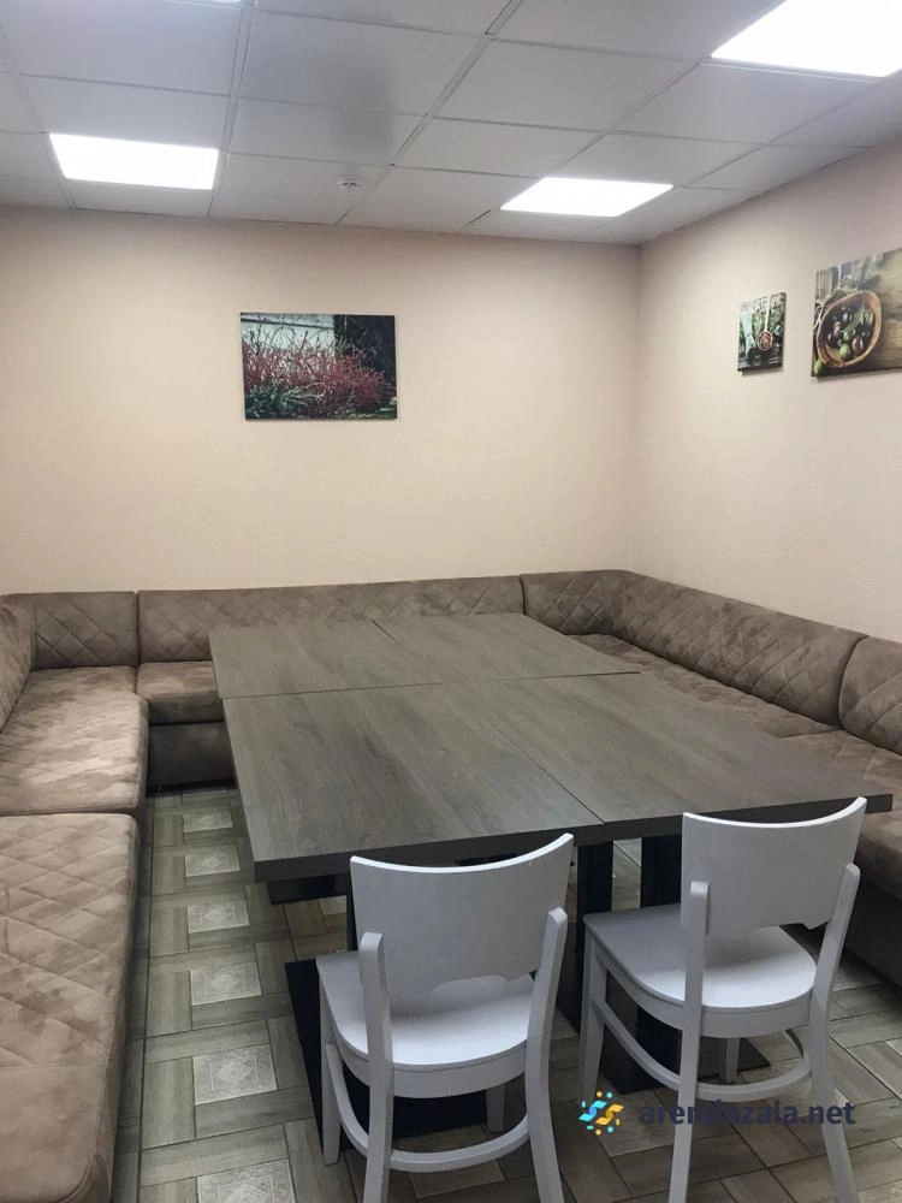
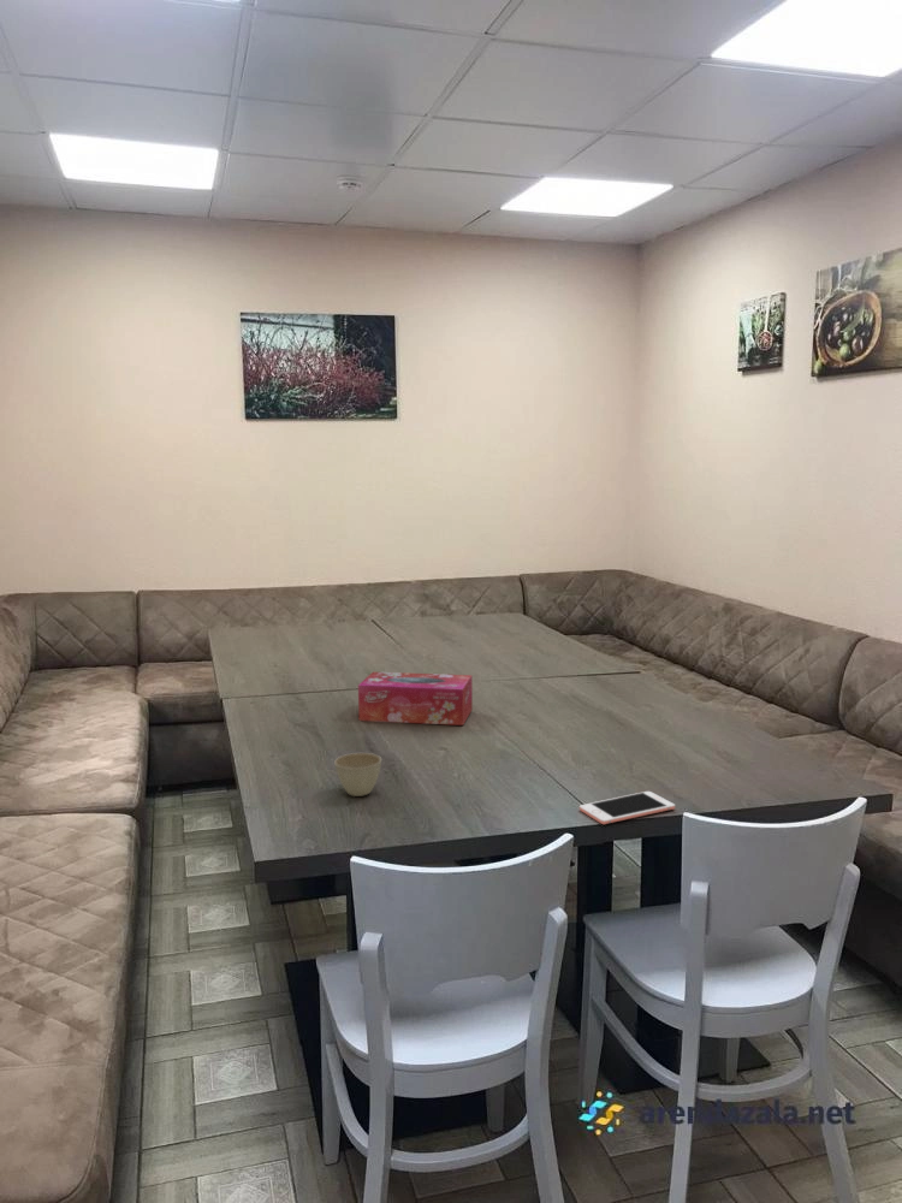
+ tissue box (416, 697)
+ flower pot (358, 776)
+ cell phone (627, 807)
